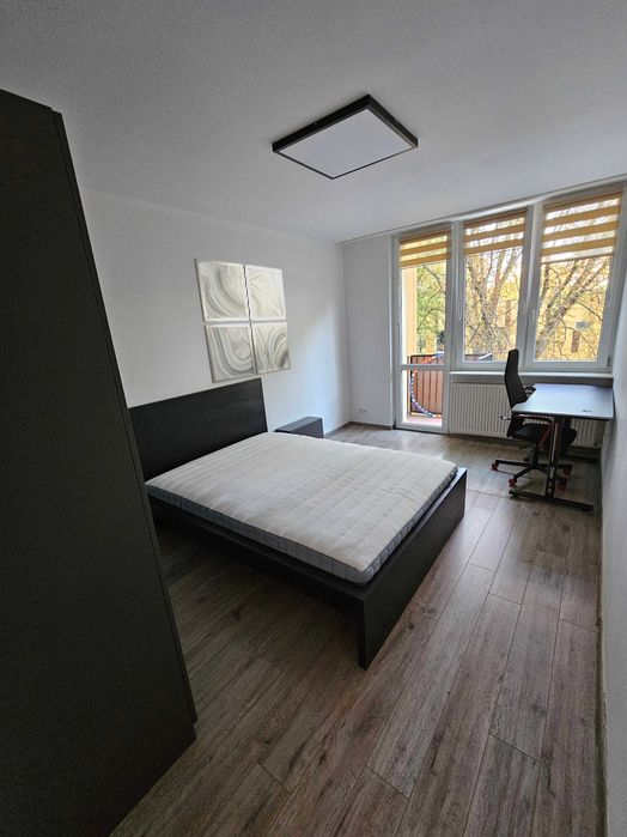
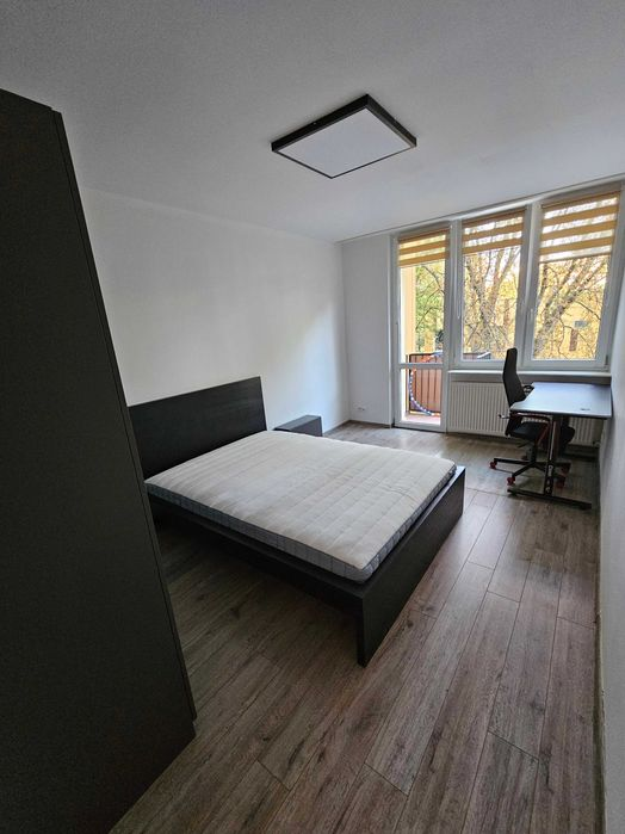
- wall art (249, 323)
